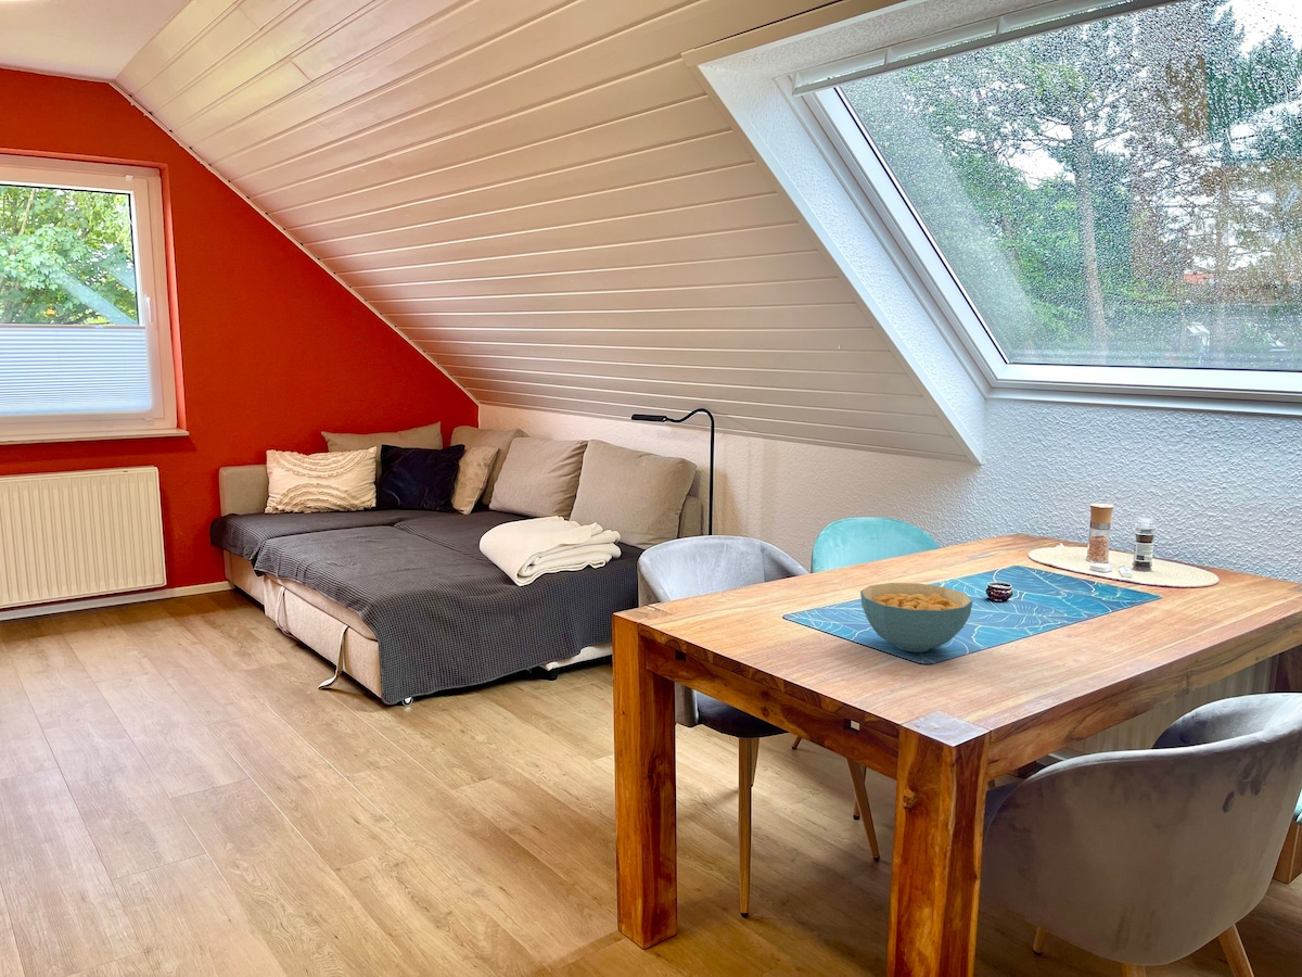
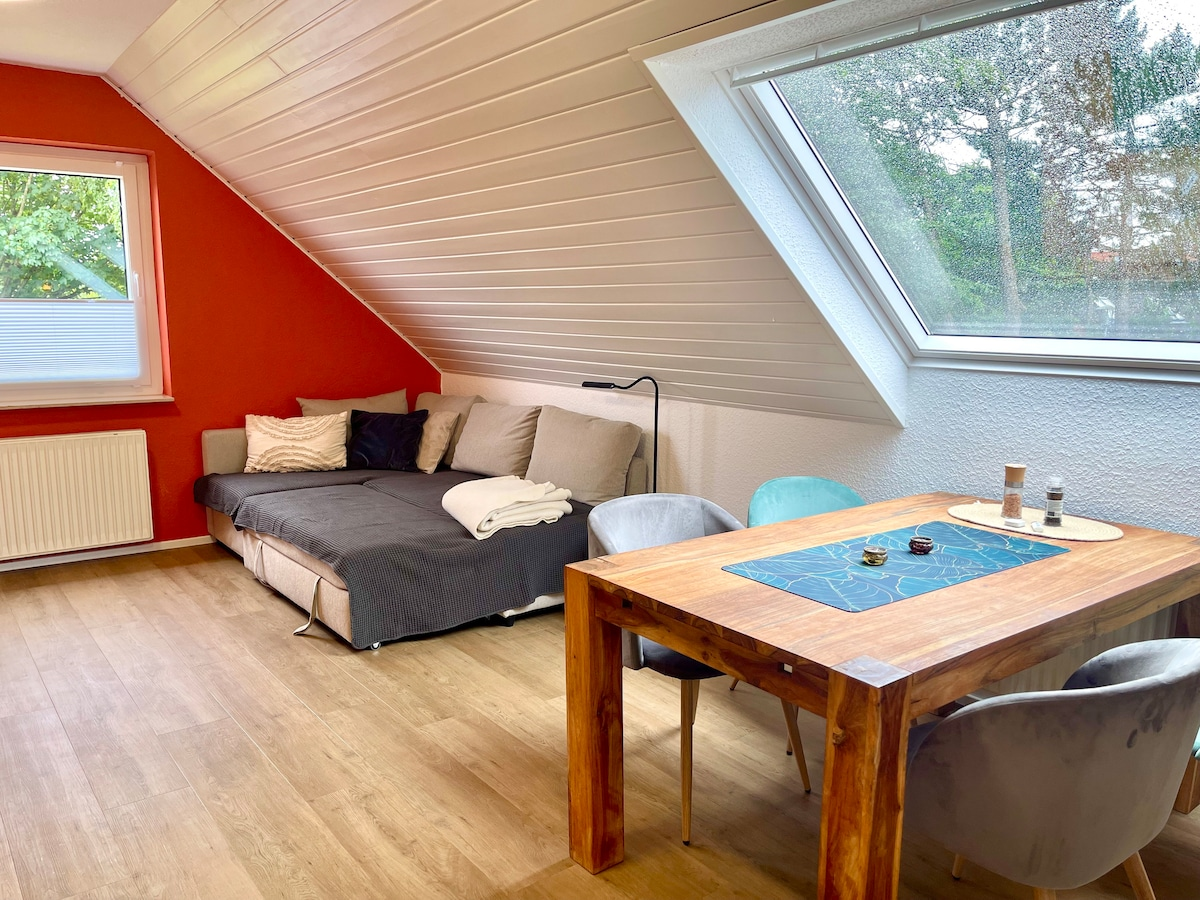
- cereal bowl (914, 621)
